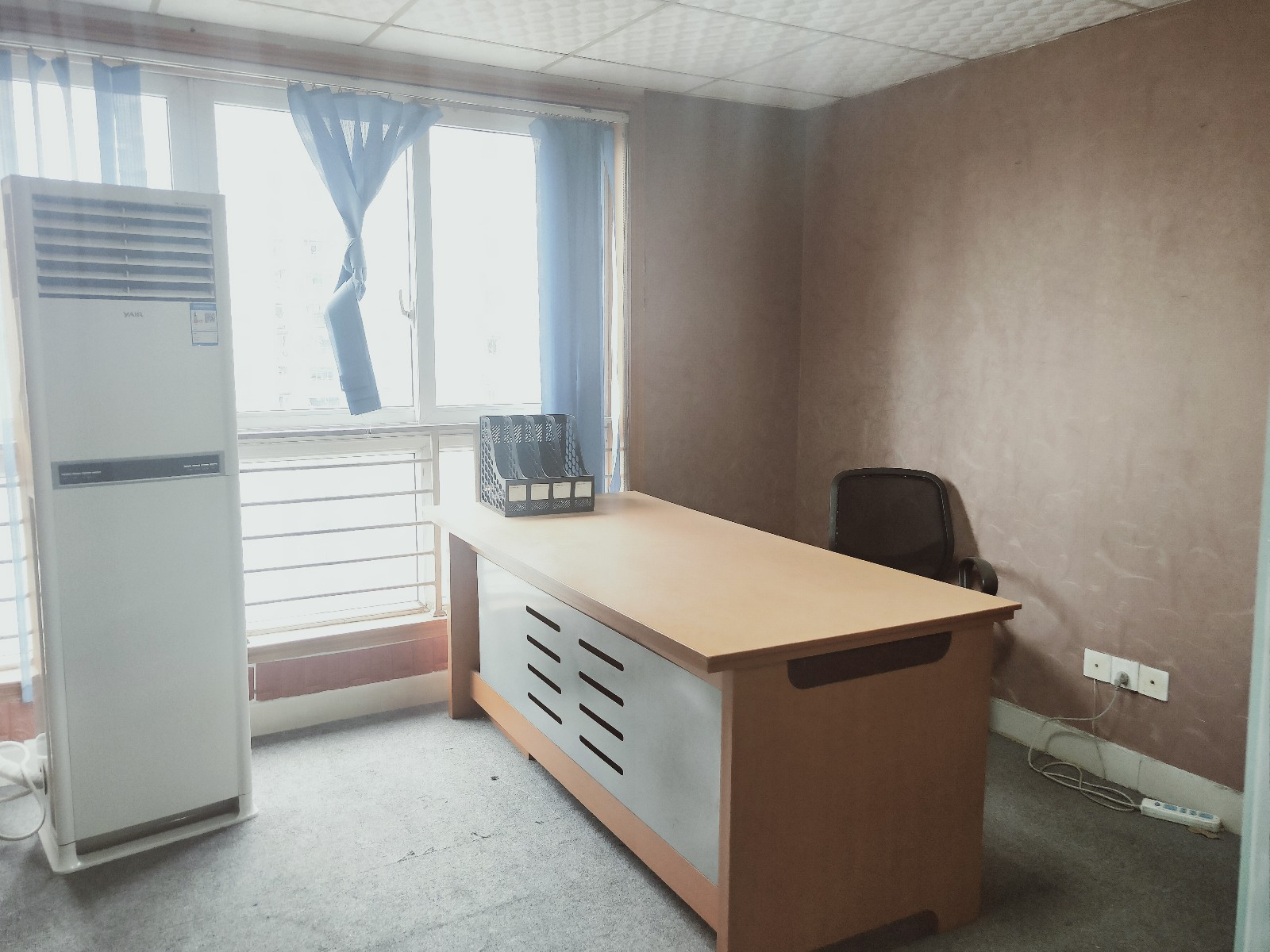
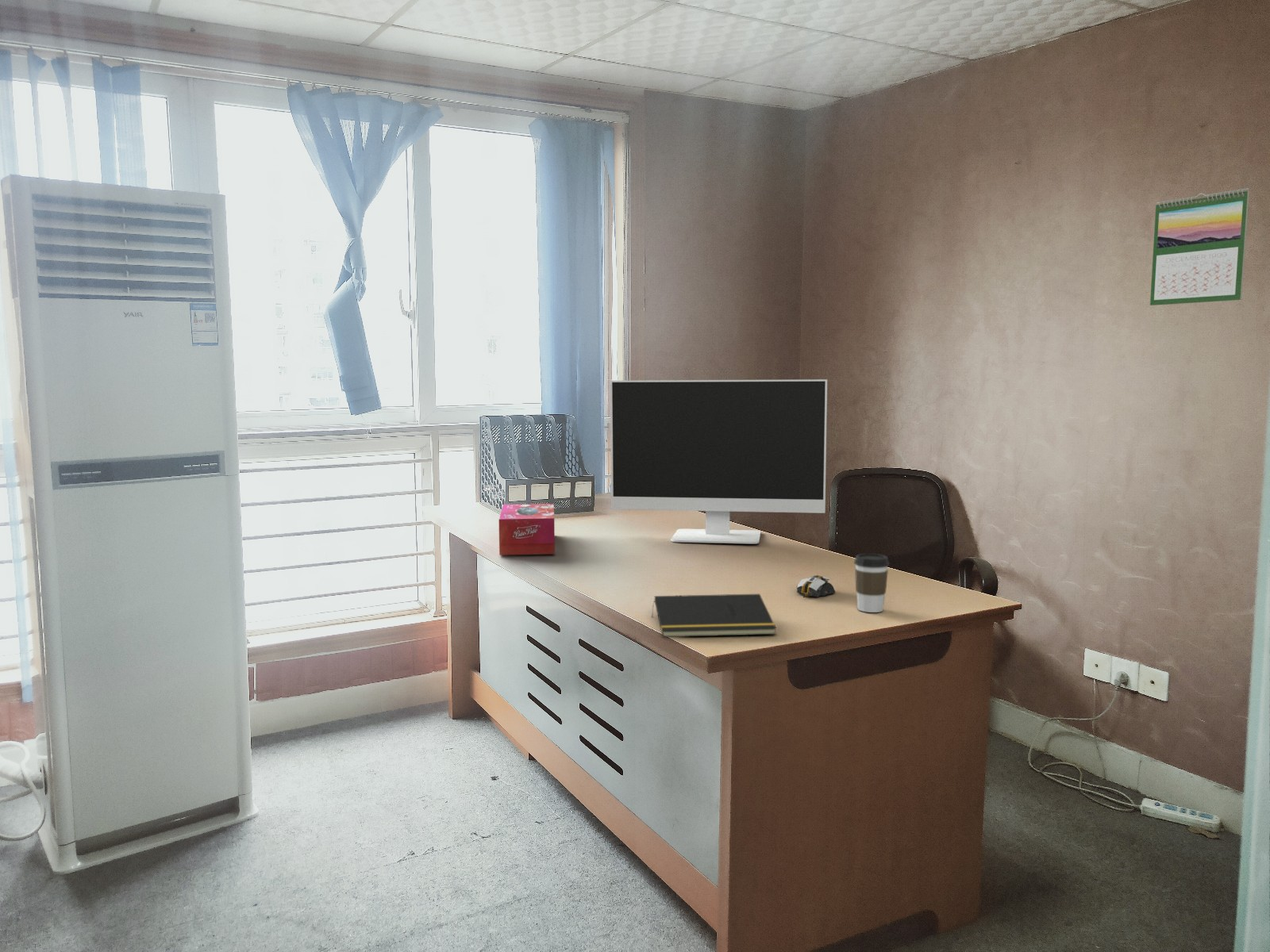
+ calendar (1197, 248)
+ coffee cup (871, 582)
+ tissue box (528, 528)
+ computer monitor (717, 459)
+ computer mouse (814, 586)
+ notepad (713, 614)
